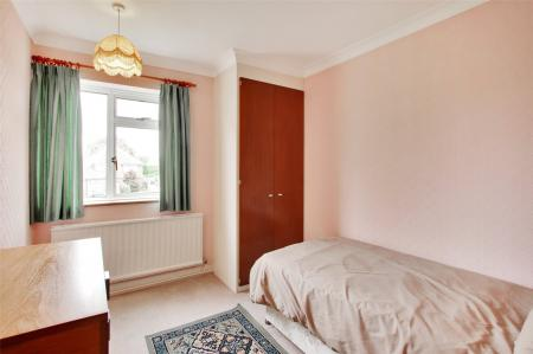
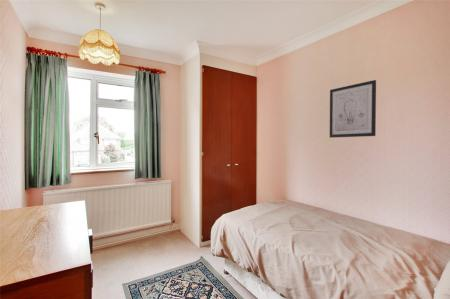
+ wall art (351, 111)
